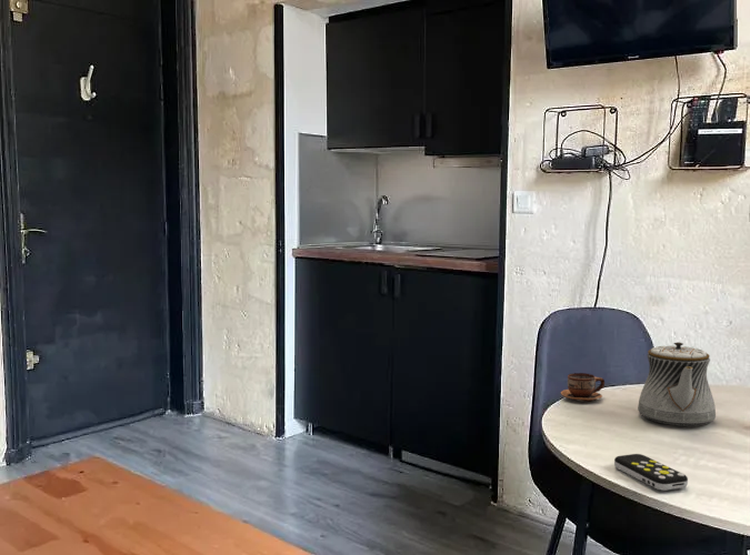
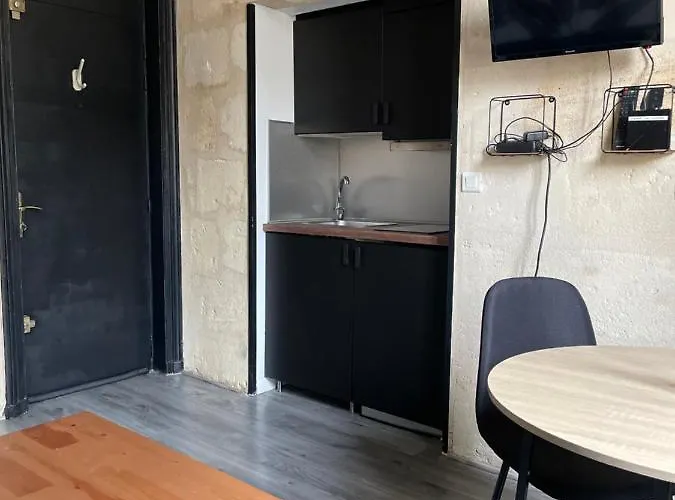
- remote control (649, 471)
- cup (582, 386)
- teapot (677, 380)
